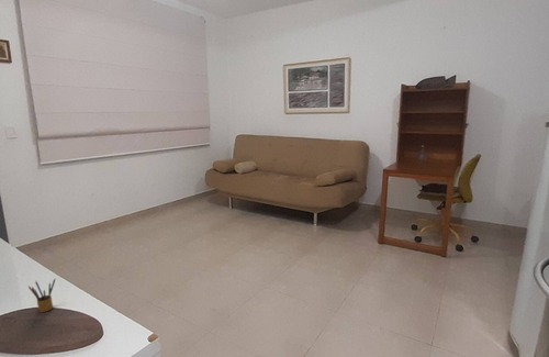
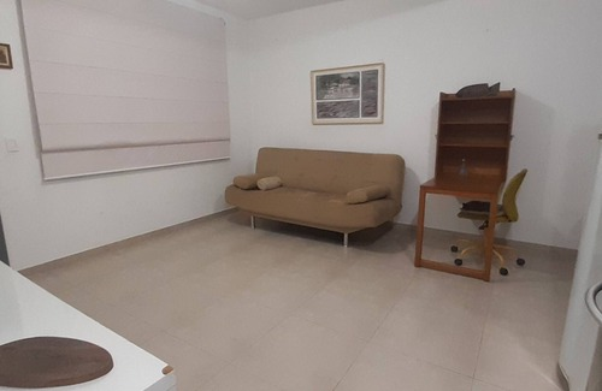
- pencil box (44, 294)
